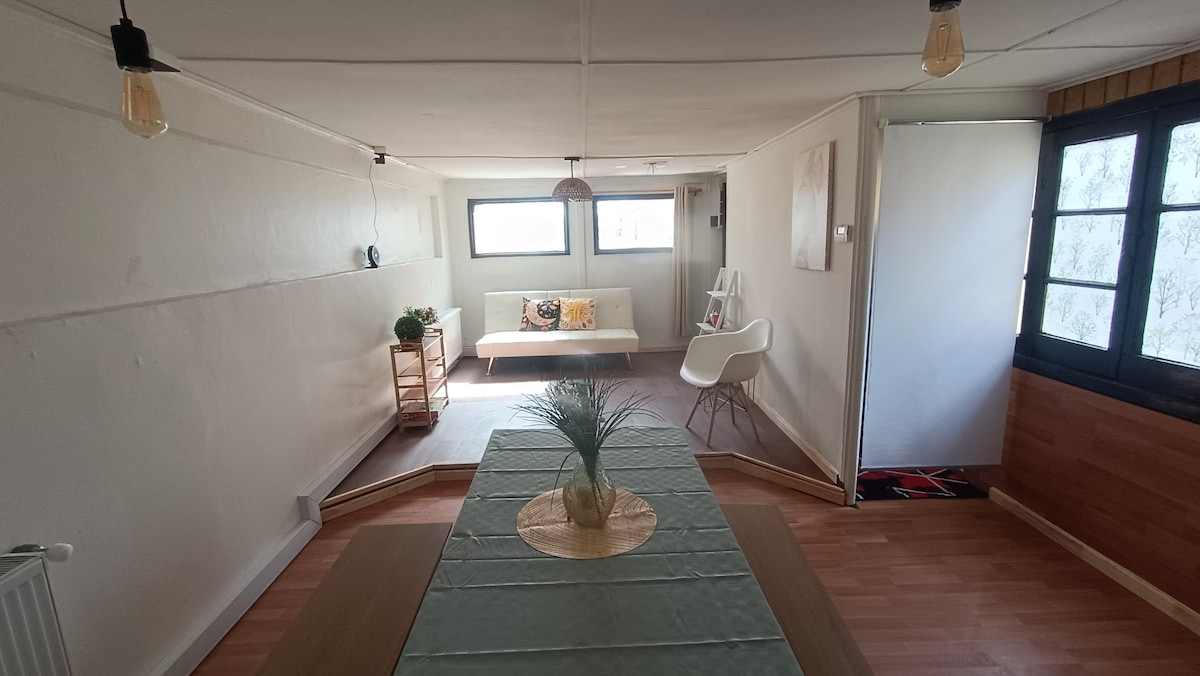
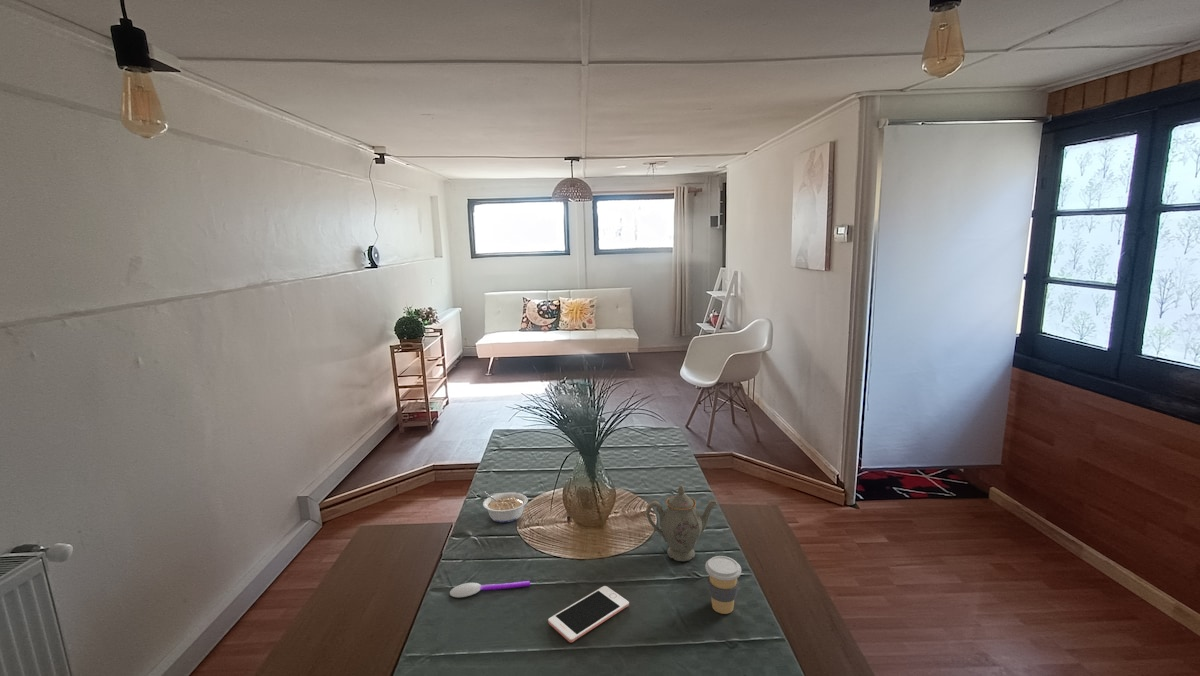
+ spoon (490, 586)
+ legume (503, 507)
+ coffee cup (722, 585)
+ cell phone (589, 612)
+ chinaware (681, 519)
